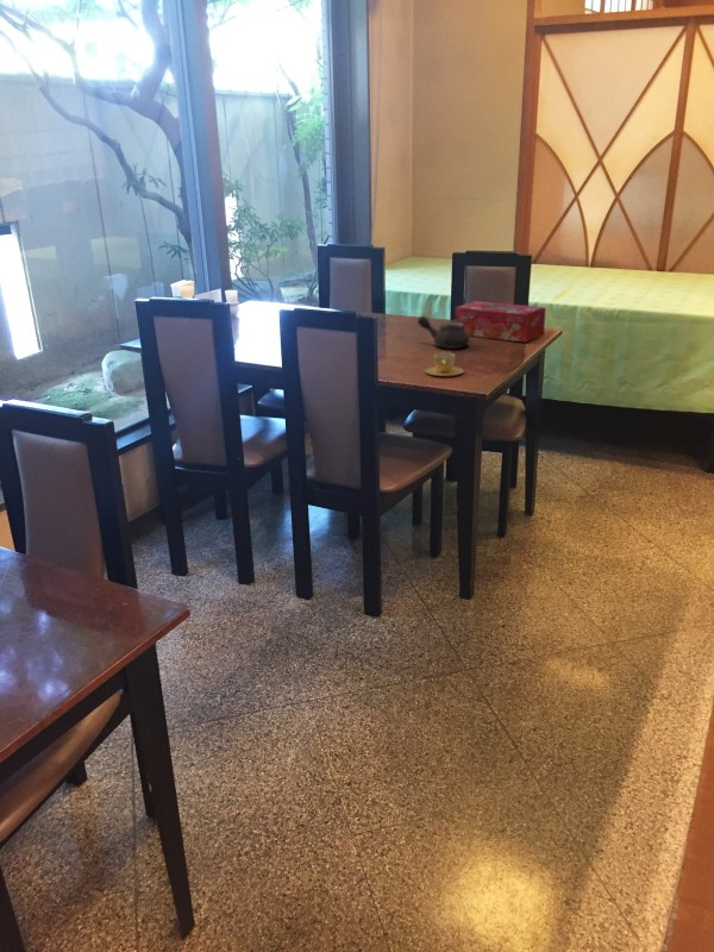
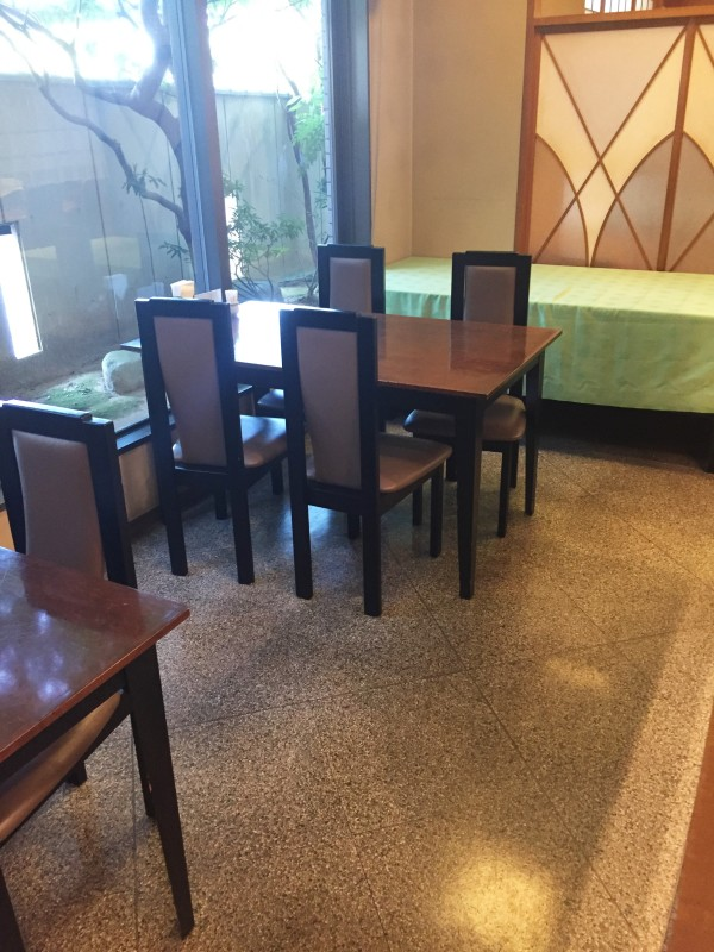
- tissue box (499, 320)
- cup (444, 363)
- teapot (443, 330)
